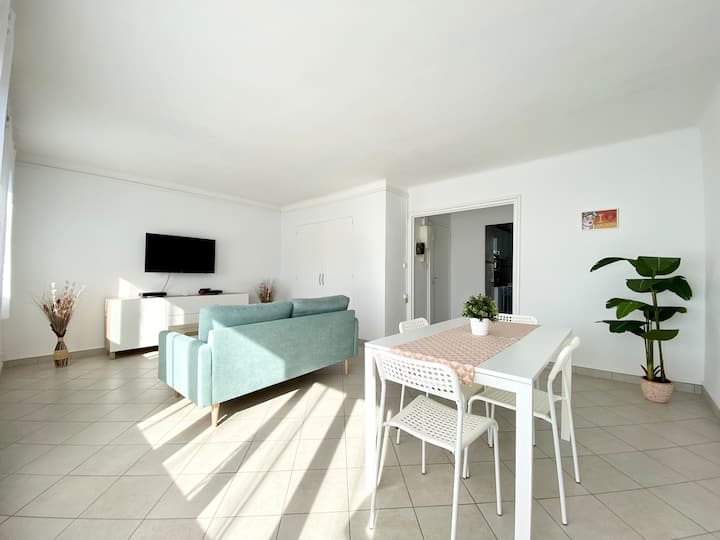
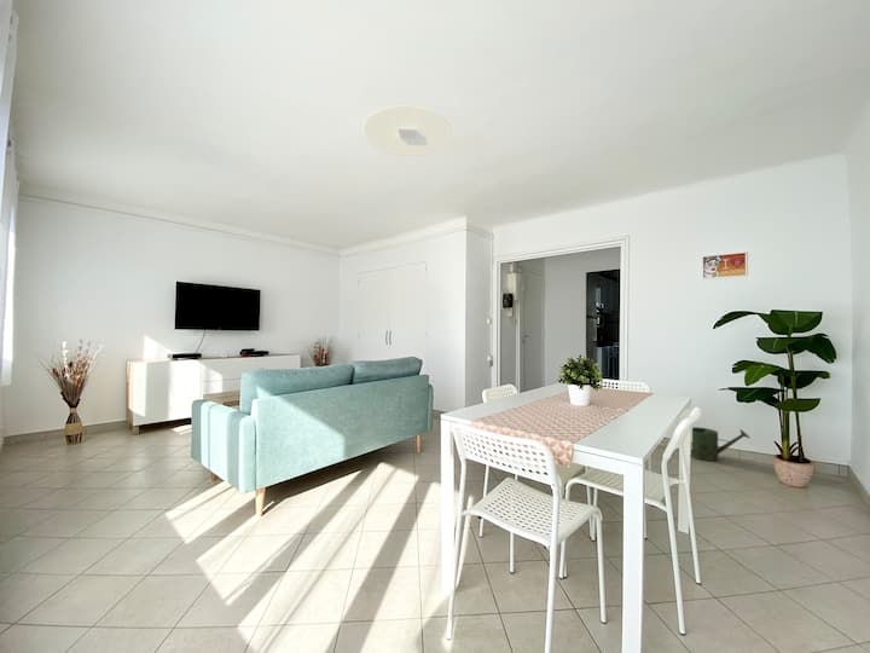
+ watering can (710, 441)
+ ceiling light (407, 129)
